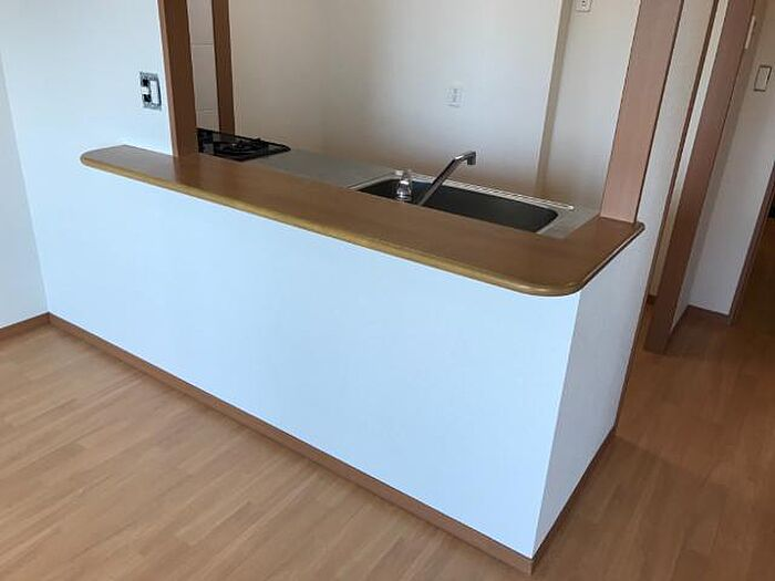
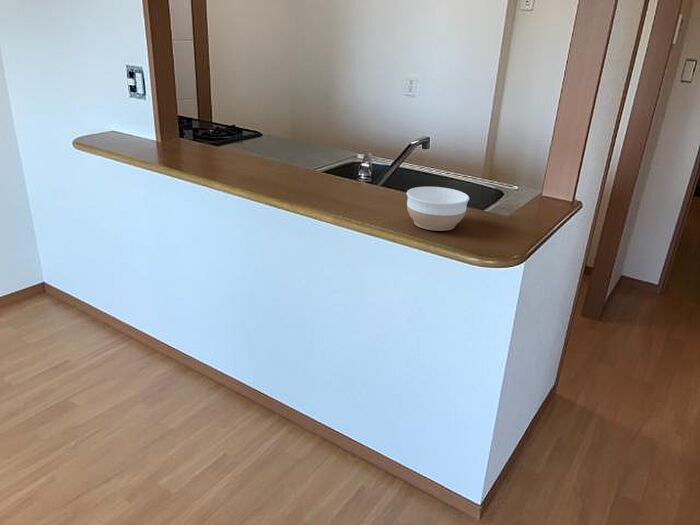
+ bowl (436, 209)
